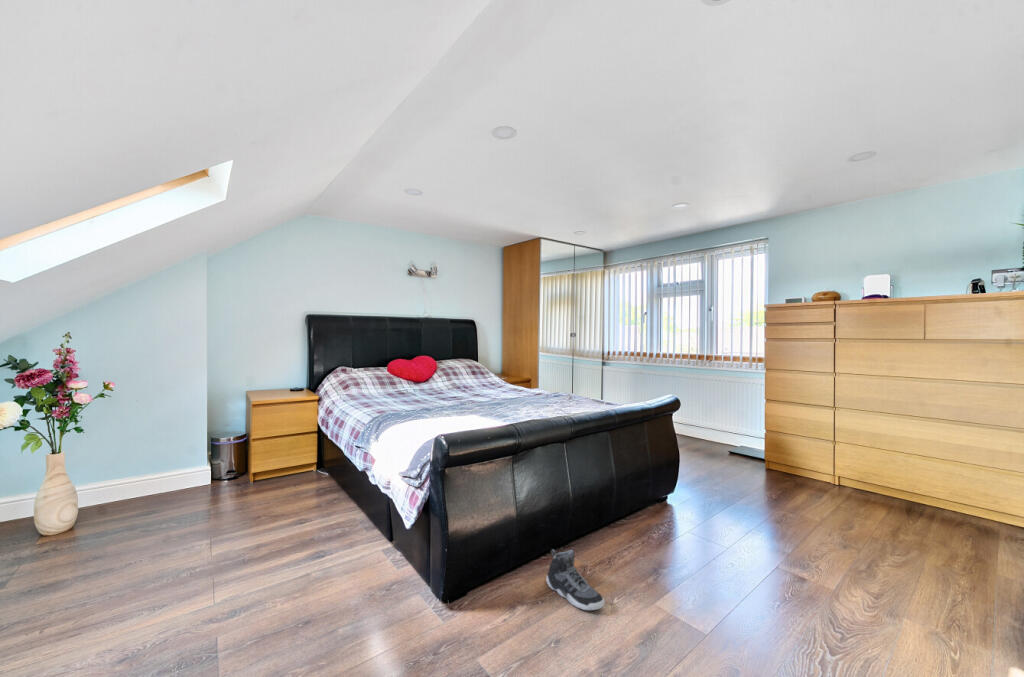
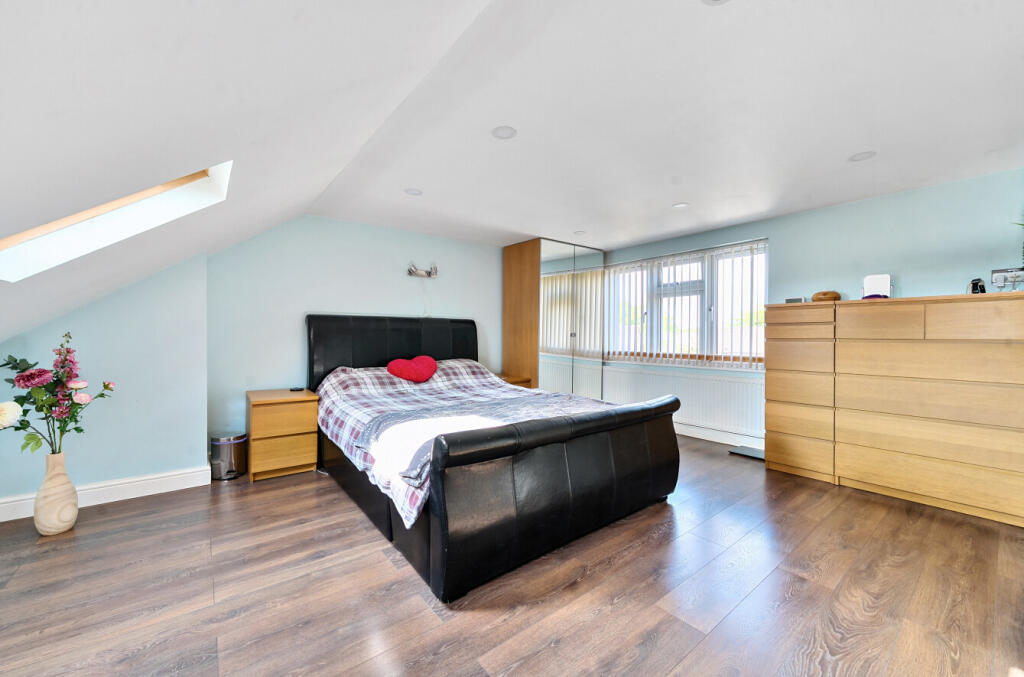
- sneaker (573, 576)
